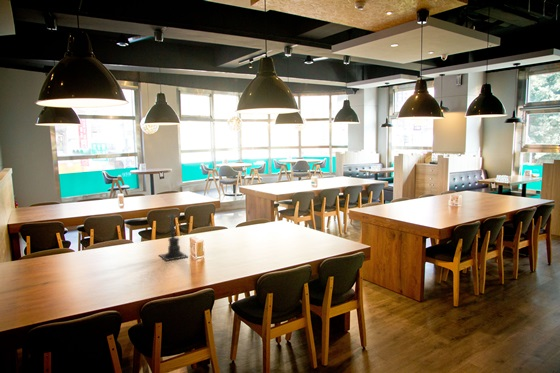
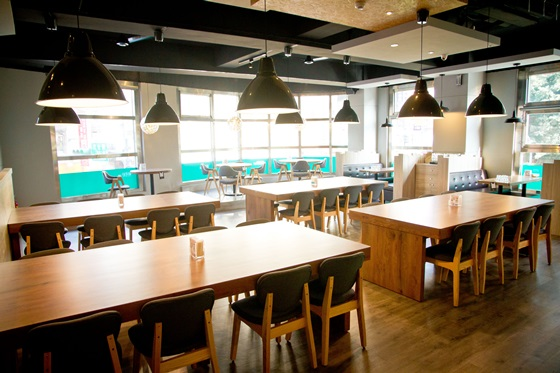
- candle holder (172, 232)
